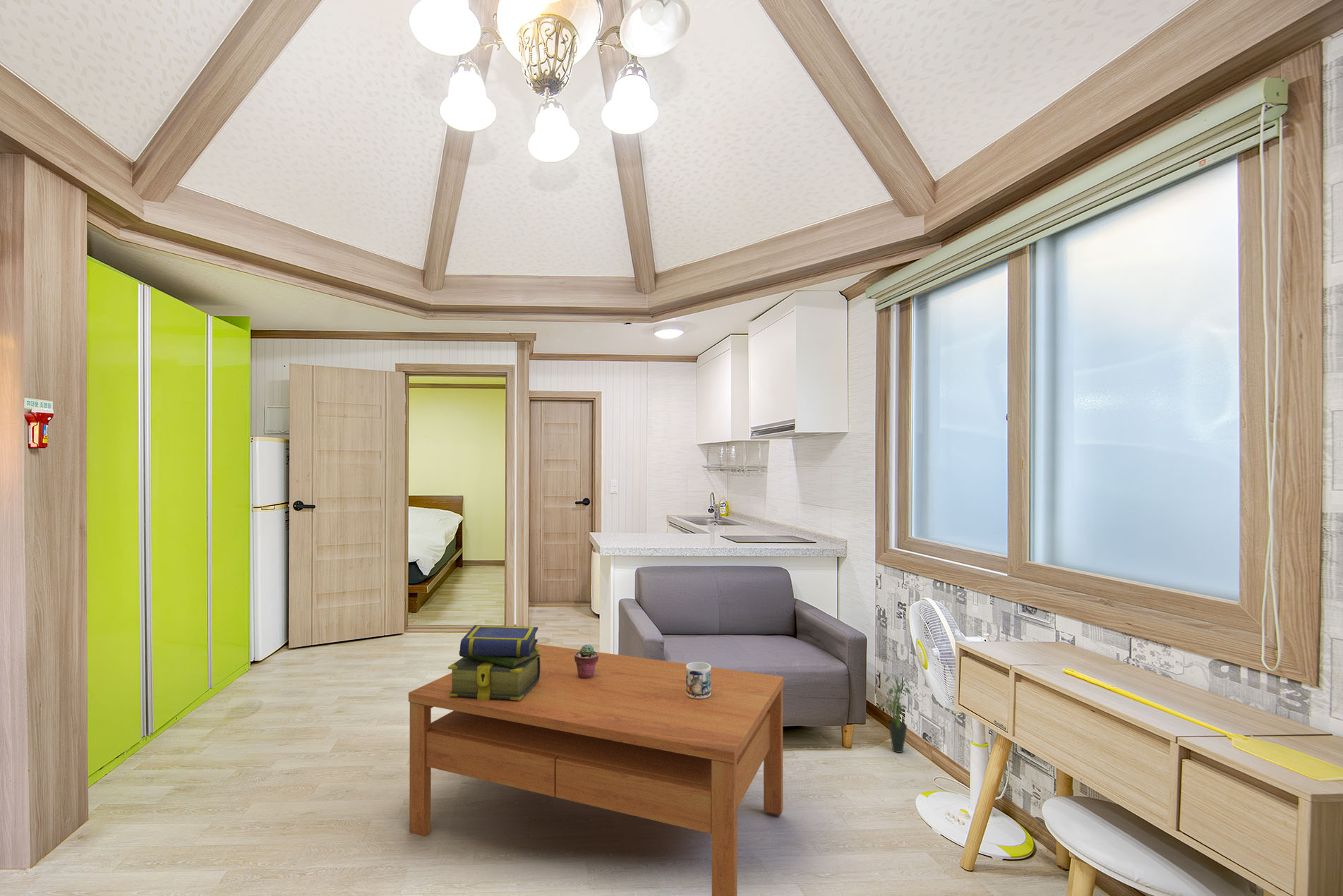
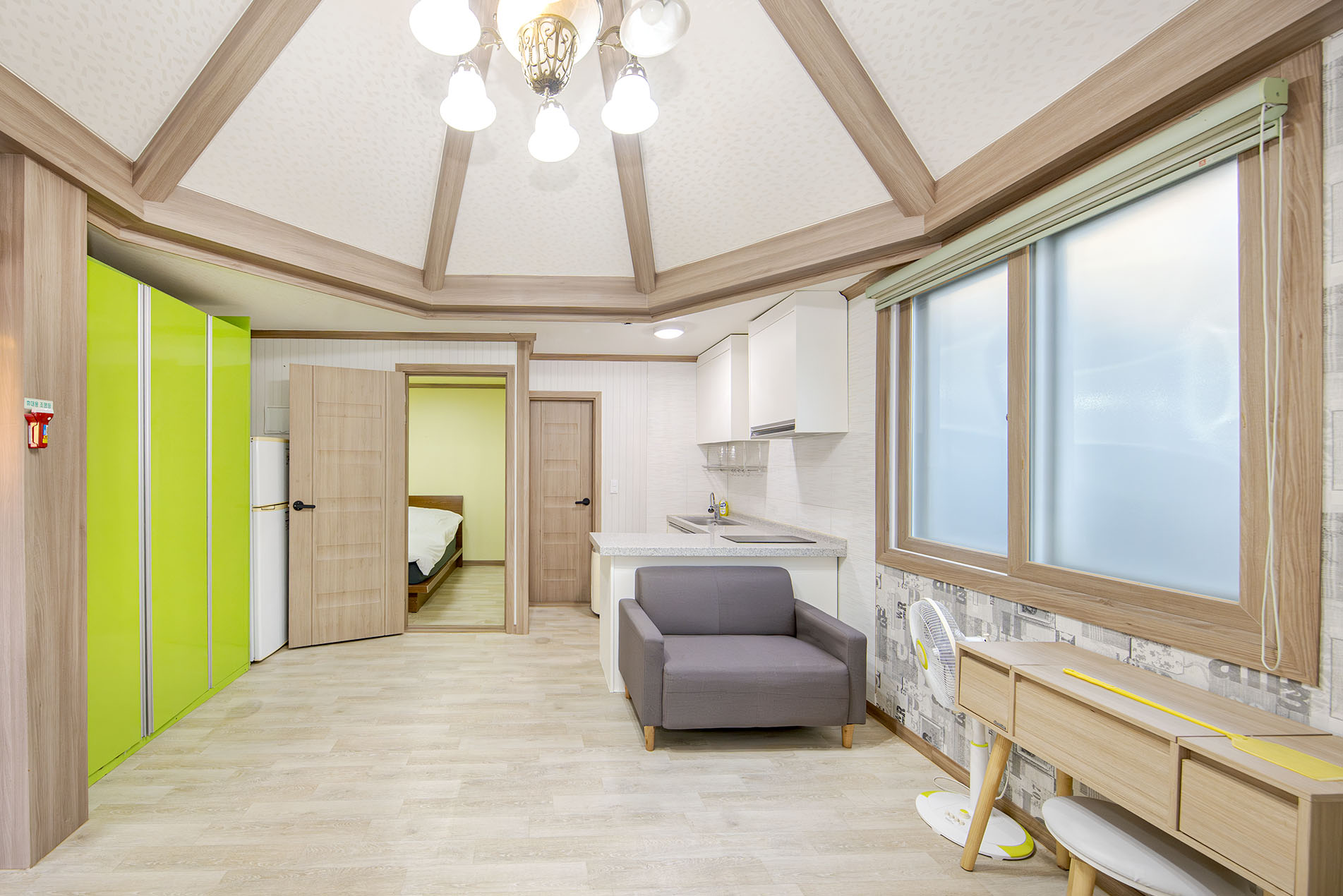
- coffee table (602, 753)
- potted succulent (586, 660)
- stack of books (499, 659)
- mug (699, 678)
- potted plant (896, 713)
